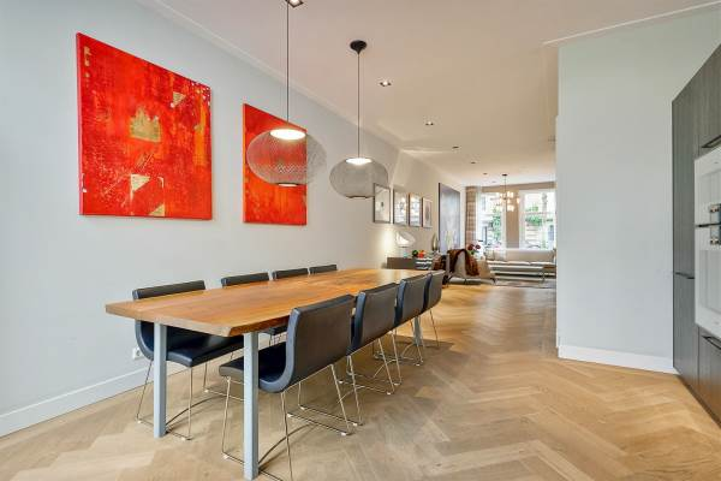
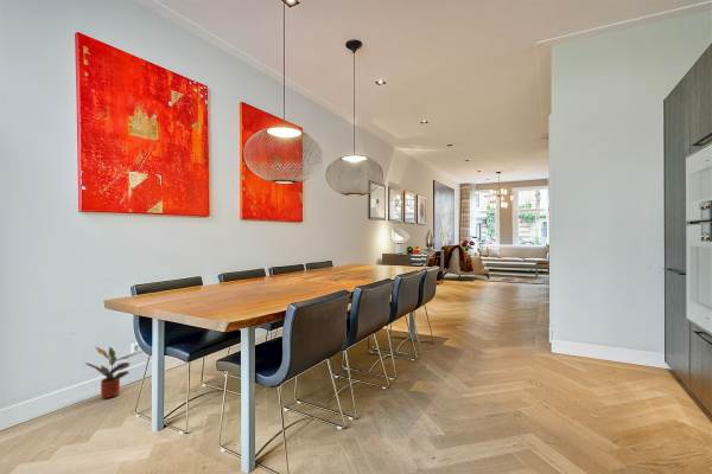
+ potted plant (114, 371)
